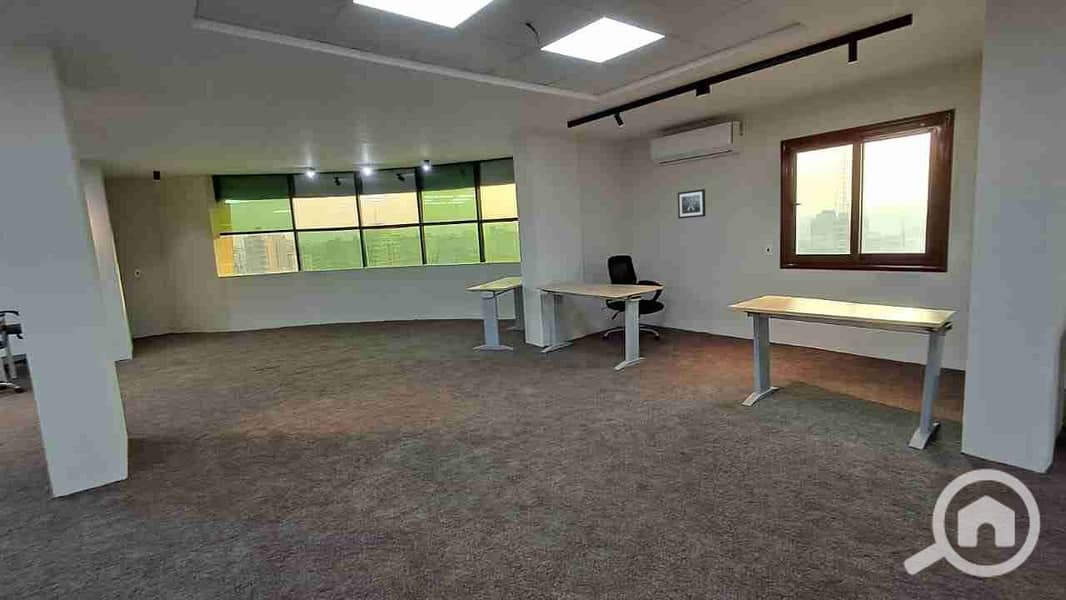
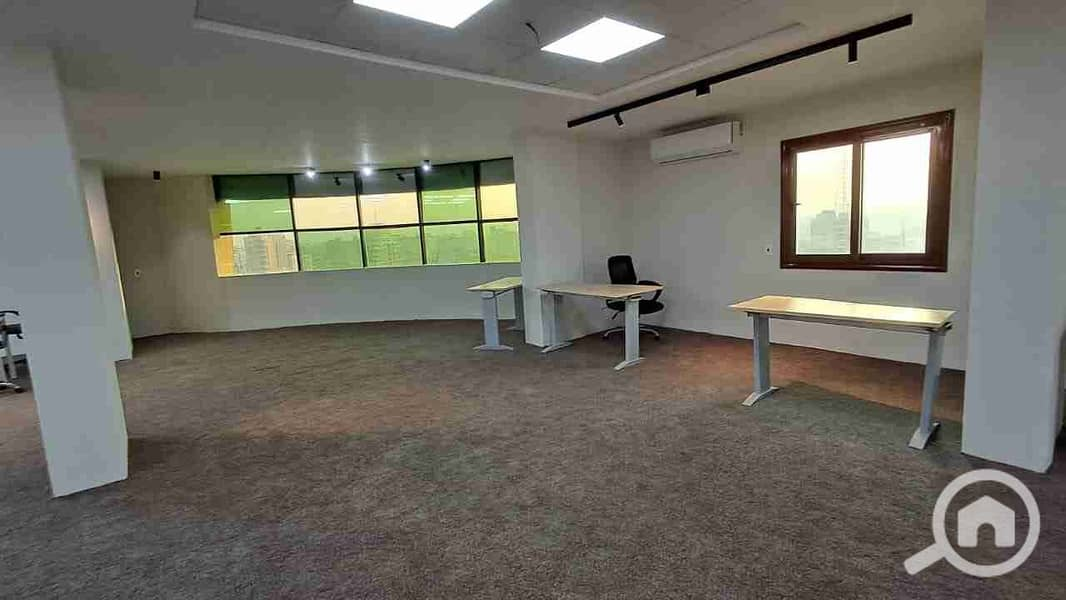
- wall art (691, 204)
